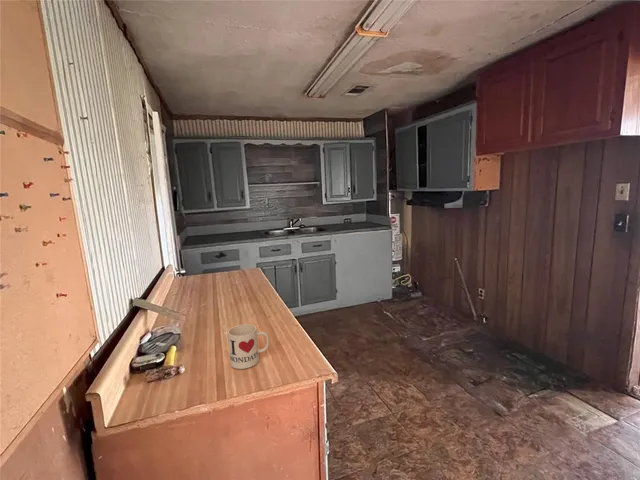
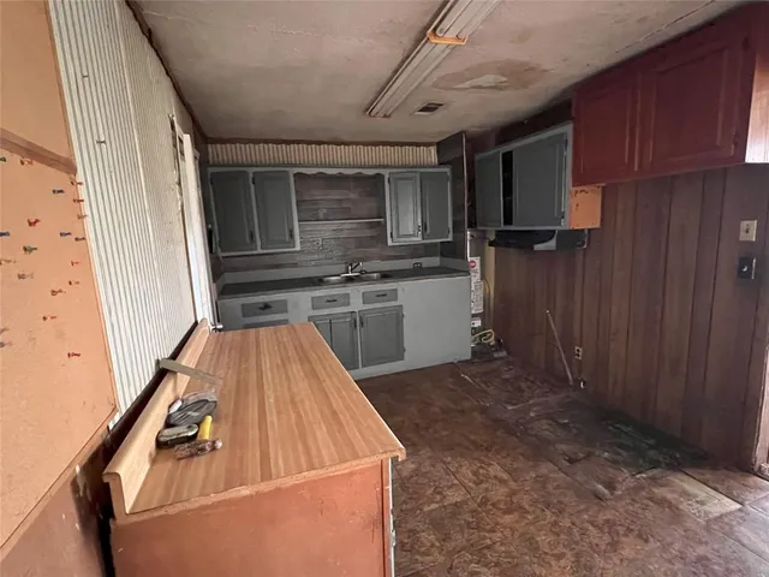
- mug (249, 344)
